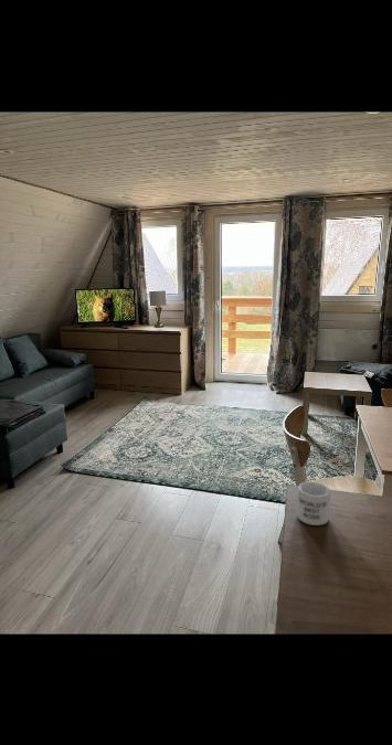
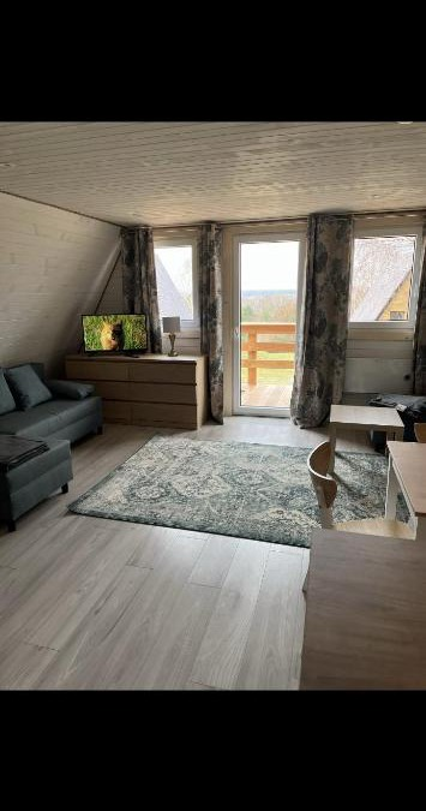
- mug (314, 500)
